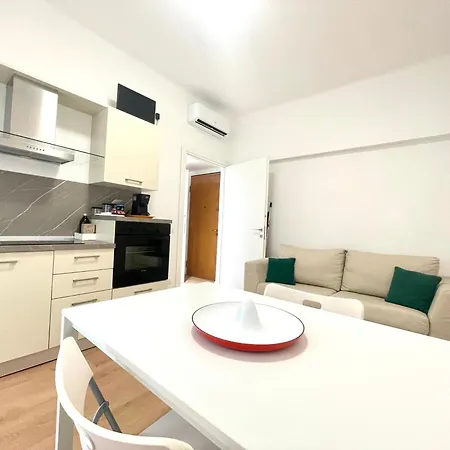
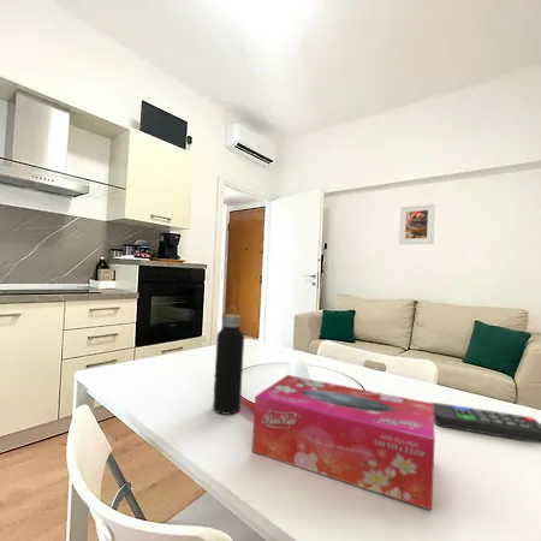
+ tissue box (343, 427)
+ remote control (484, 420)
+ water bottle (228, 357)
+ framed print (416, 224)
